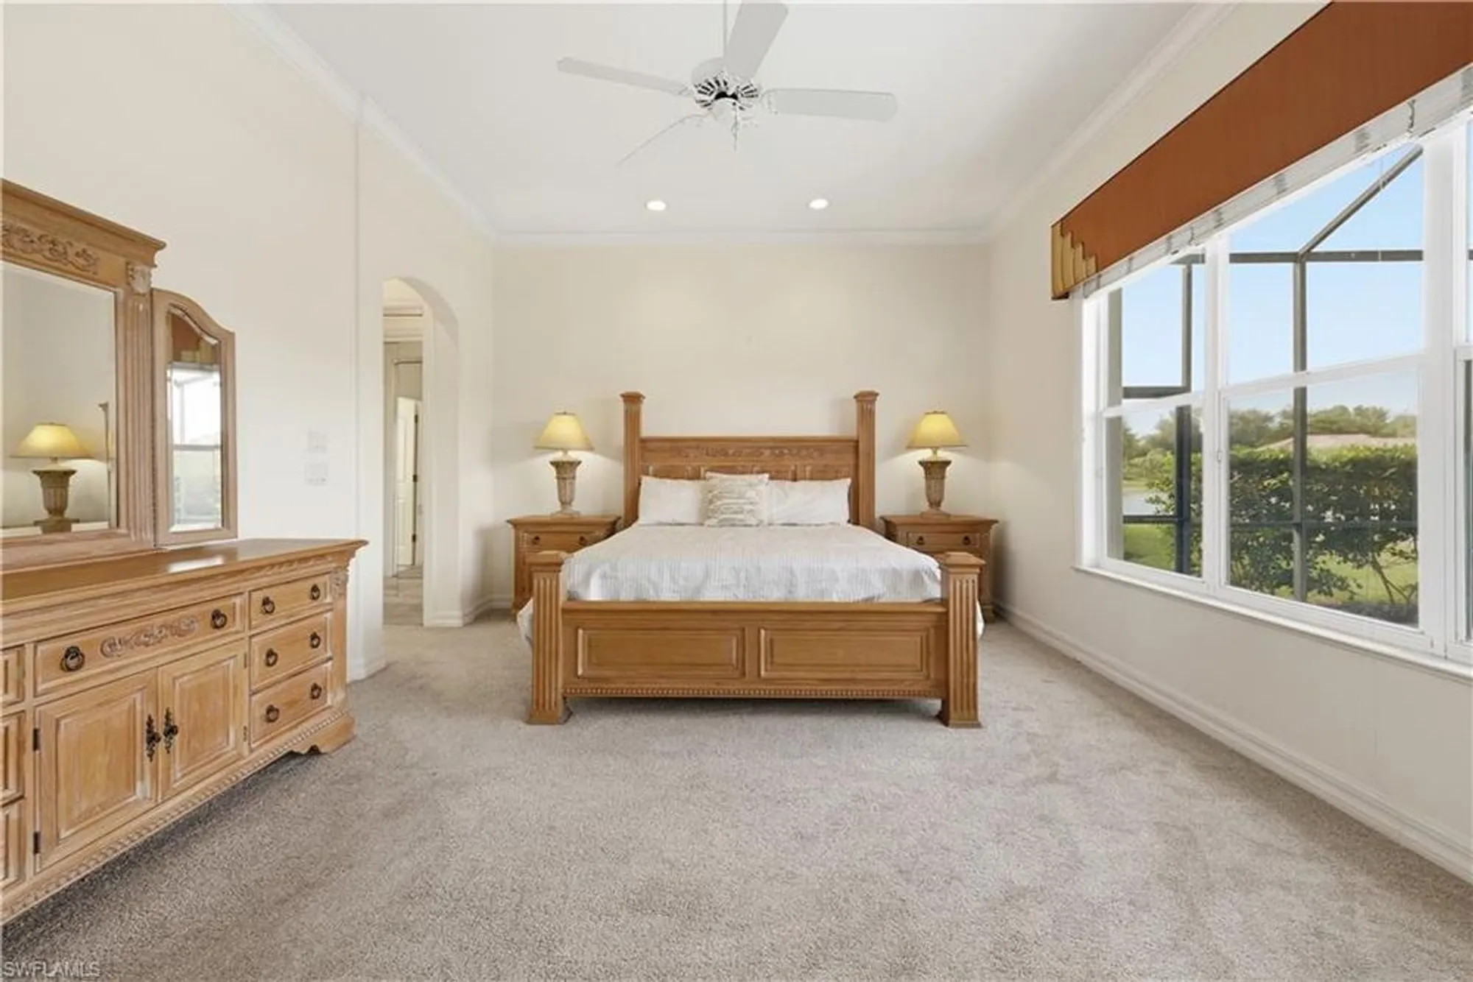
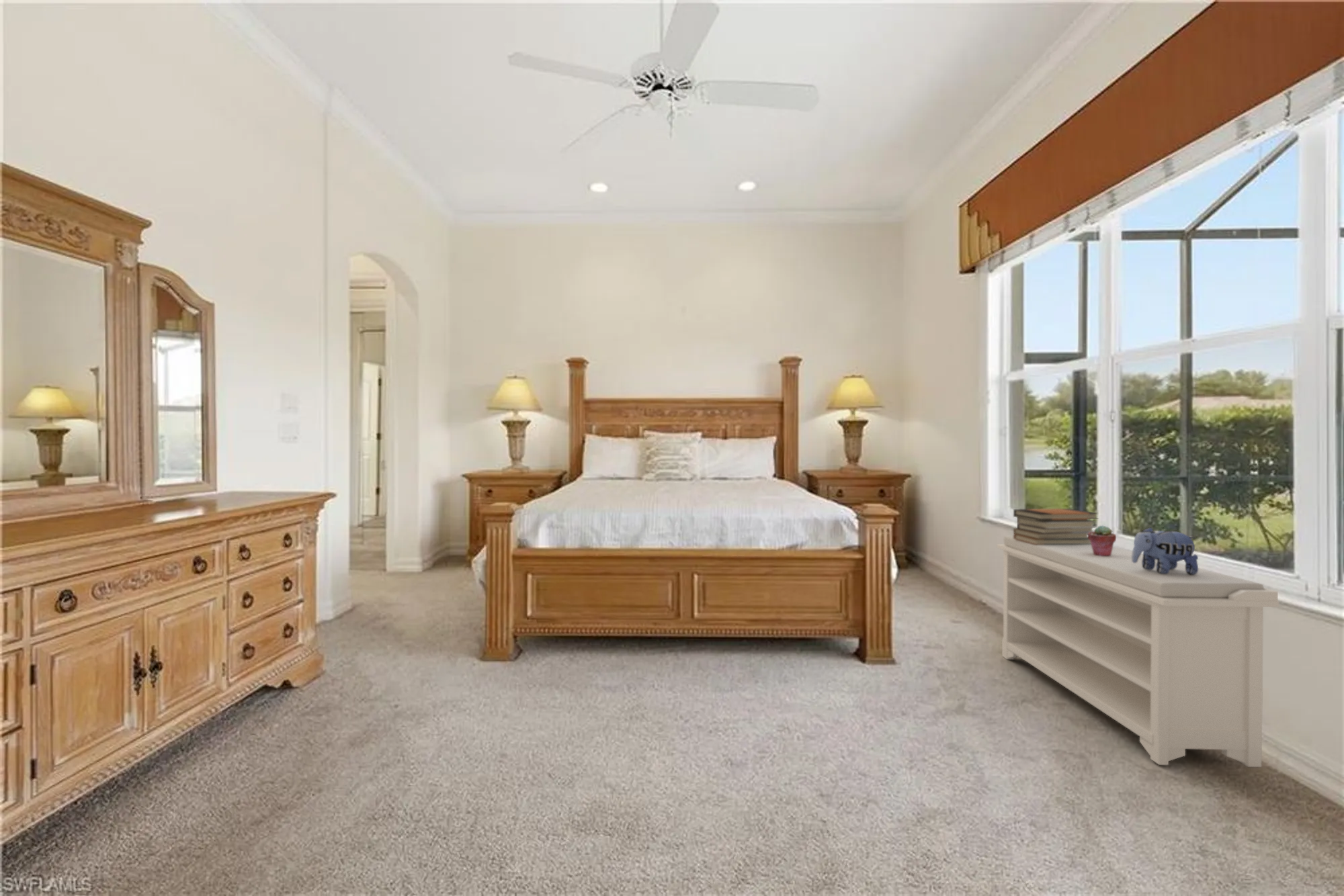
+ plush toy (1164, 549)
+ potted succulent (1101, 539)
+ book stack (1054, 526)
+ bench (1106, 627)
